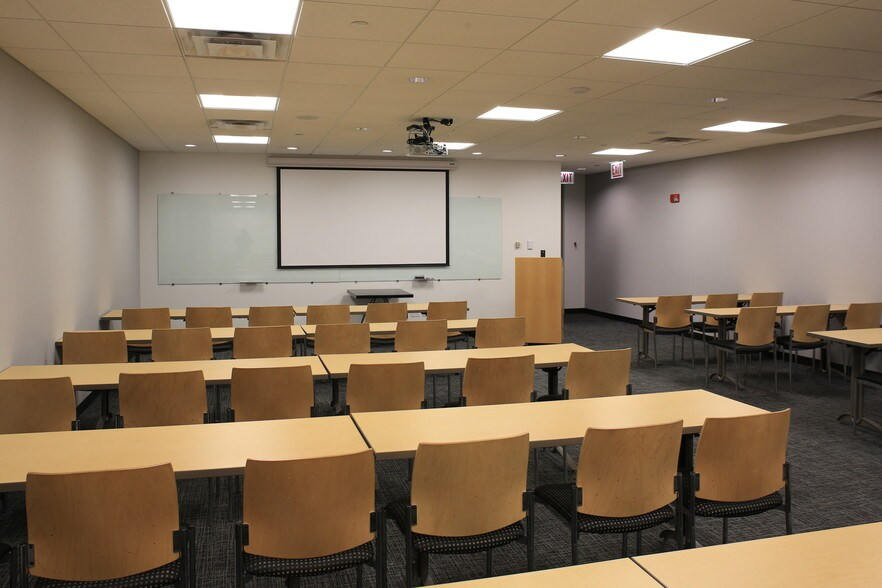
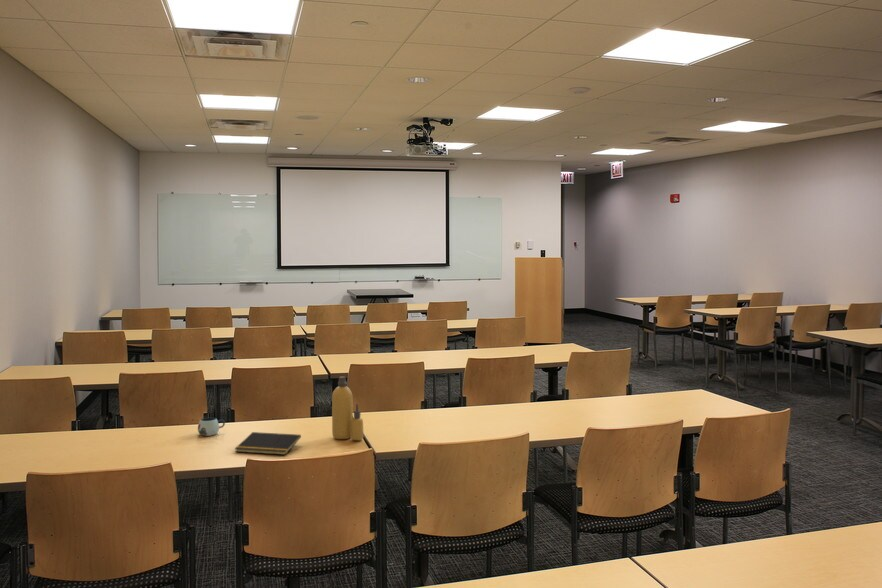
+ bottle (347, 408)
+ notepad (268, 443)
+ mug (211, 426)
